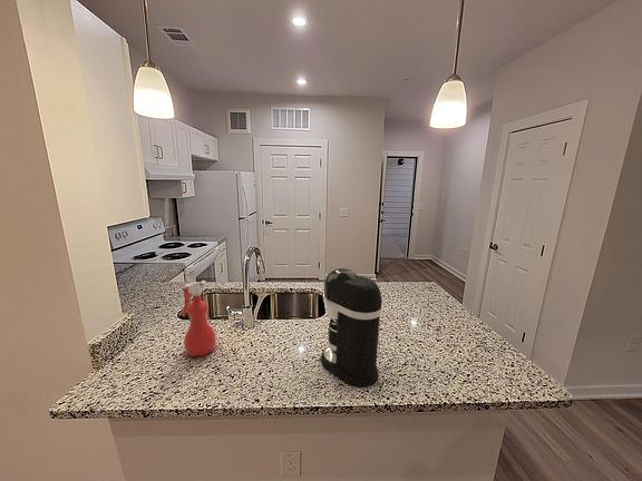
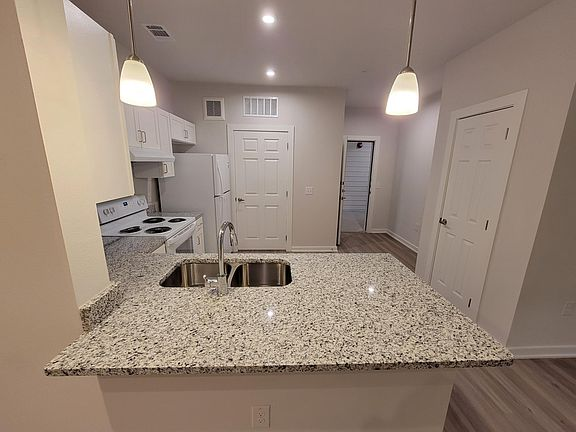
- spray bottle (195, 317)
- coffee maker (350, 321)
